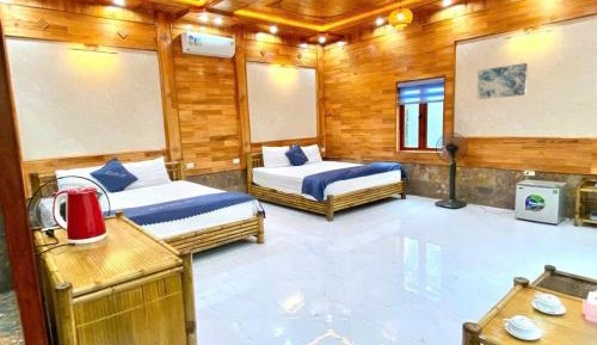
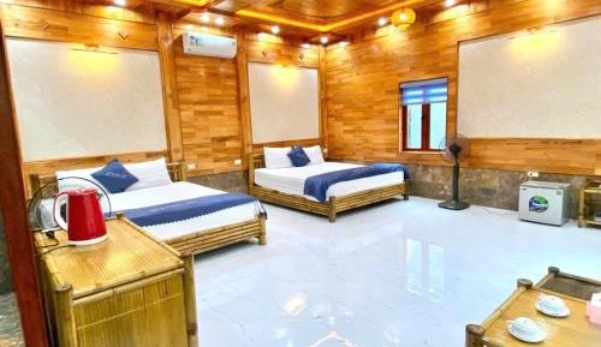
- wall art (500, 81)
